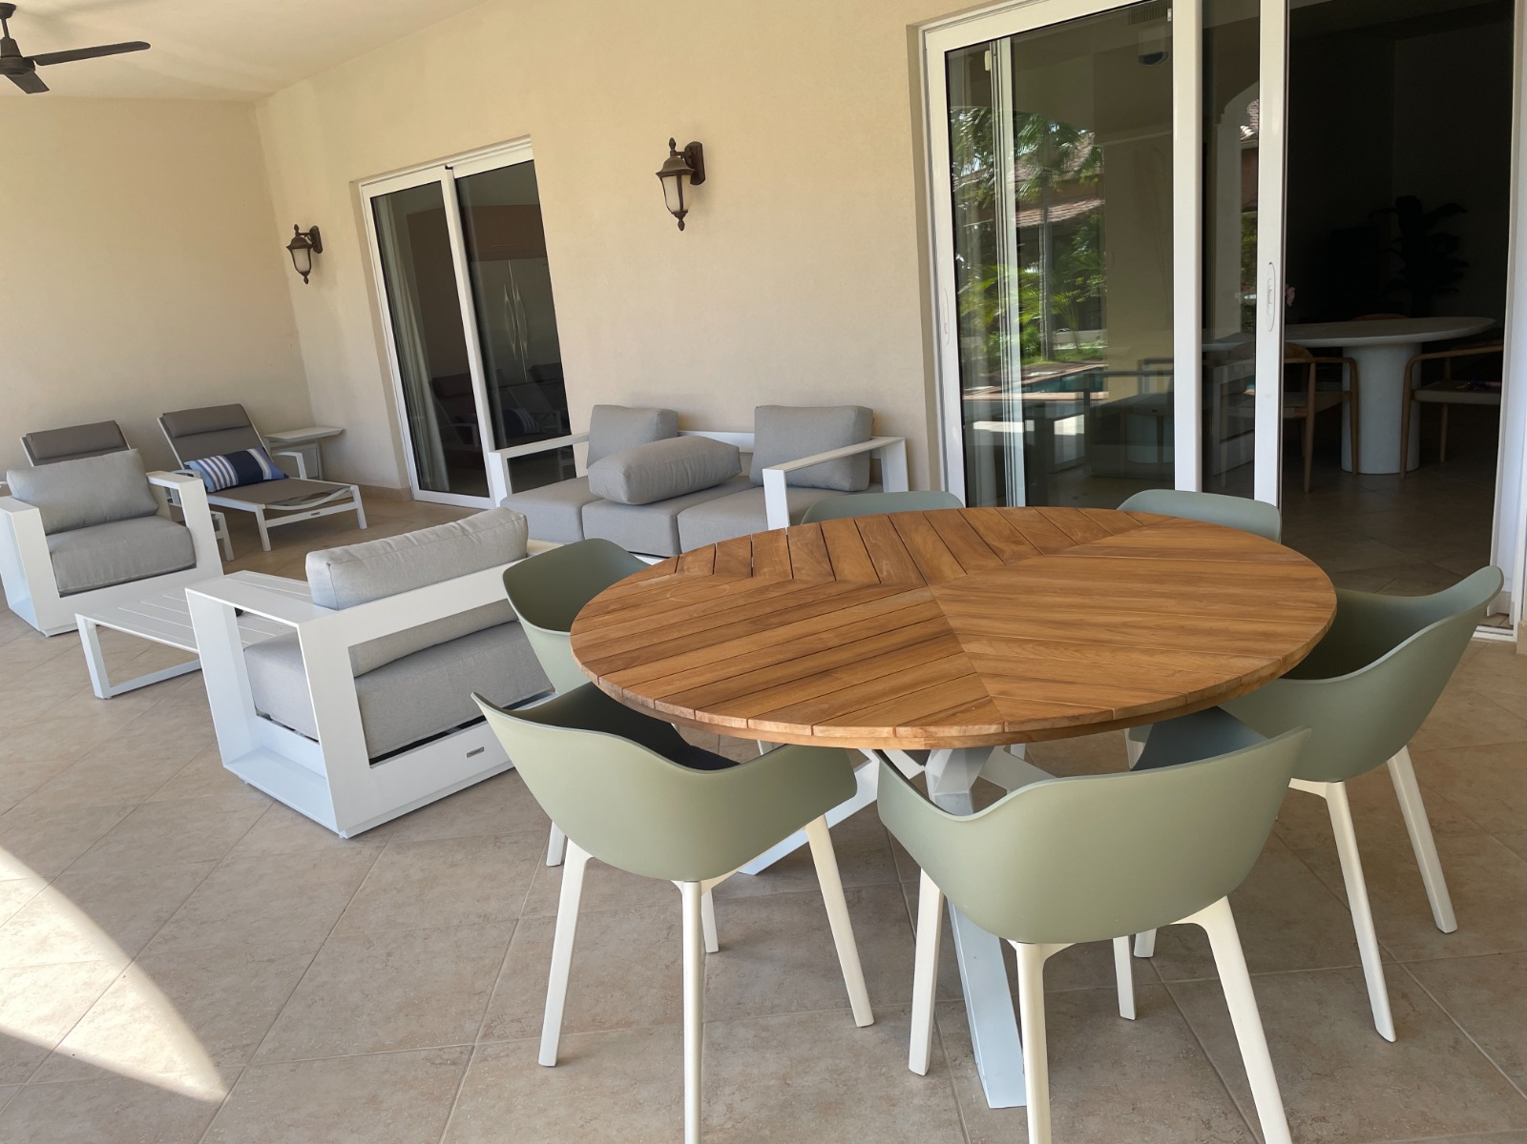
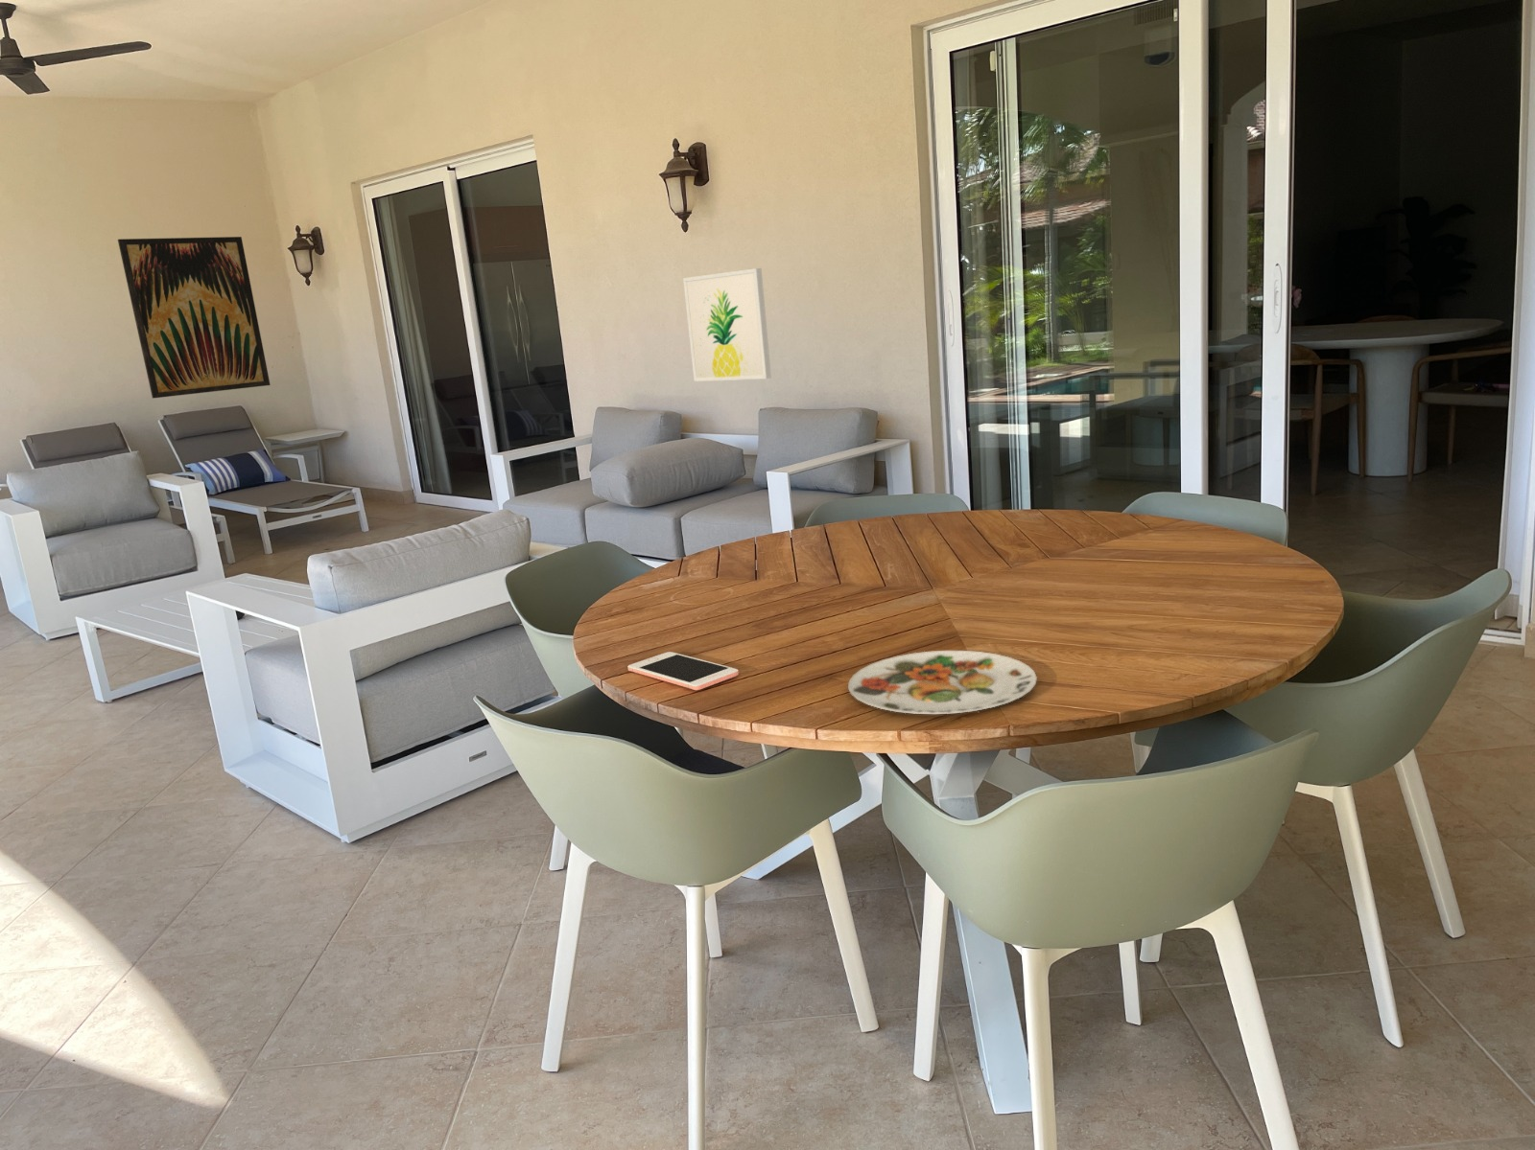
+ wall art (726, 327)
+ cell phone (682, 670)
+ wall art (198, 315)
+ plate (942, 683)
